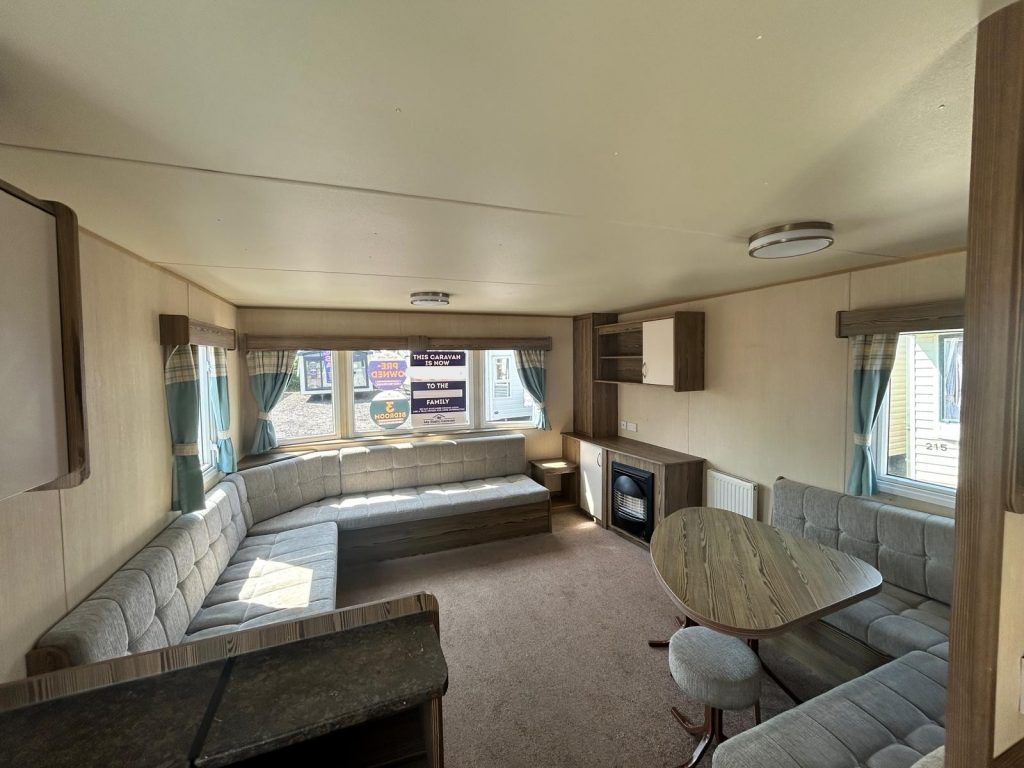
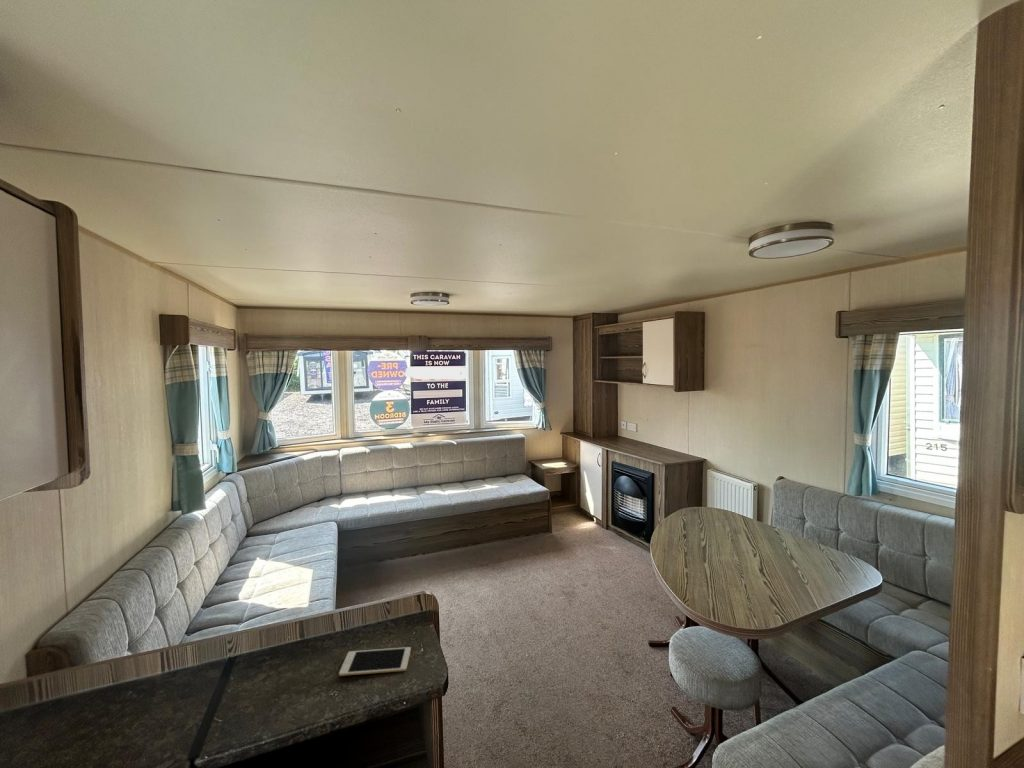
+ cell phone (376, 661)
